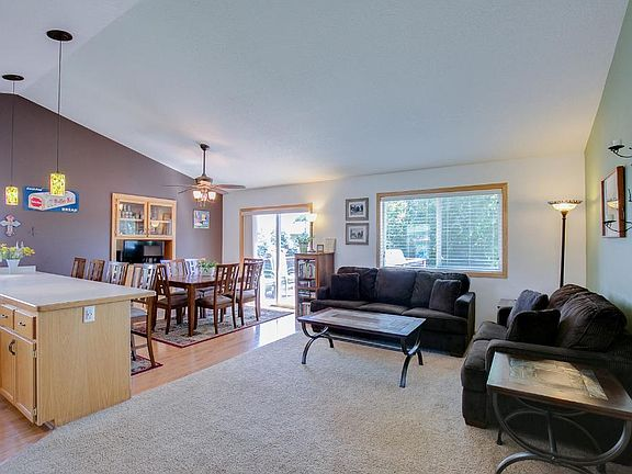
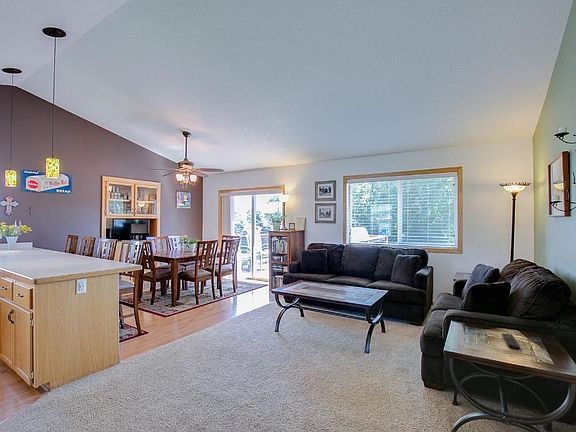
+ remote control (510, 341)
